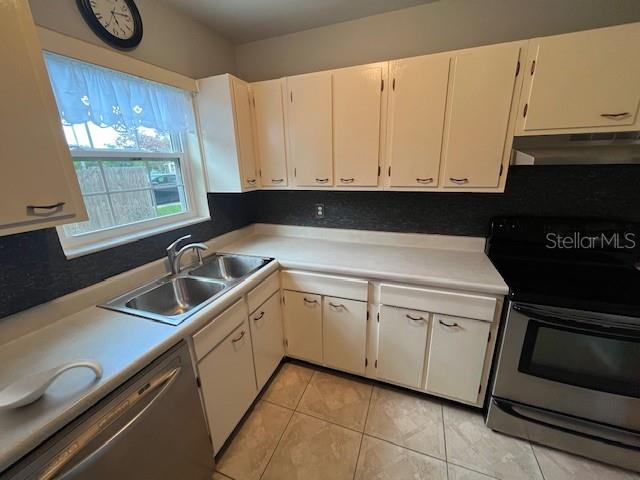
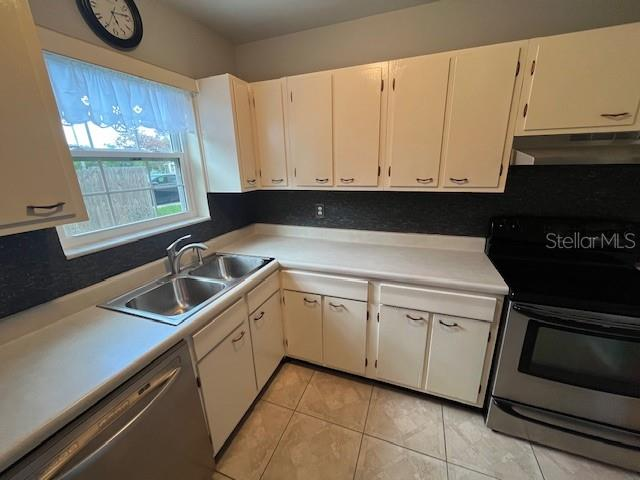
- spoon rest (50, 380)
